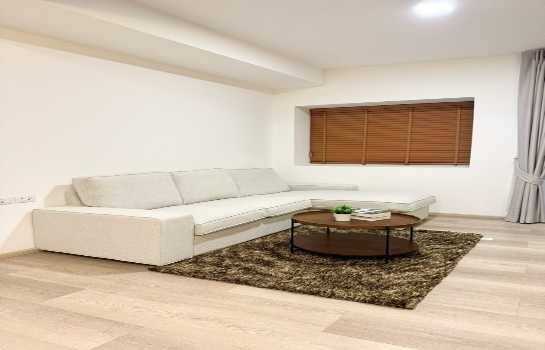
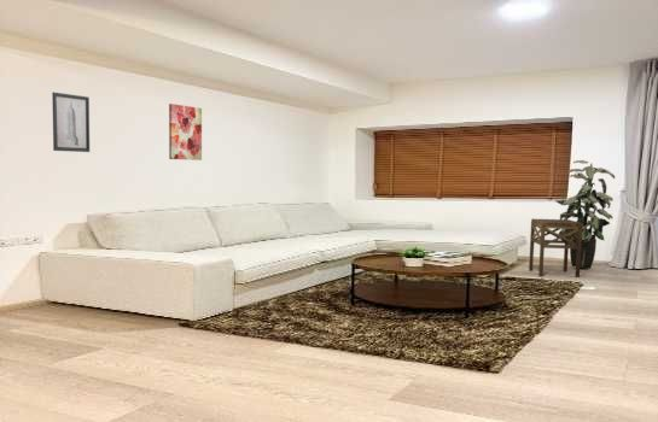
+ indoor plant (582, 213)
+ wall art (71, 123)
+ wall art (186, 133)
+ side table (554, 247)
